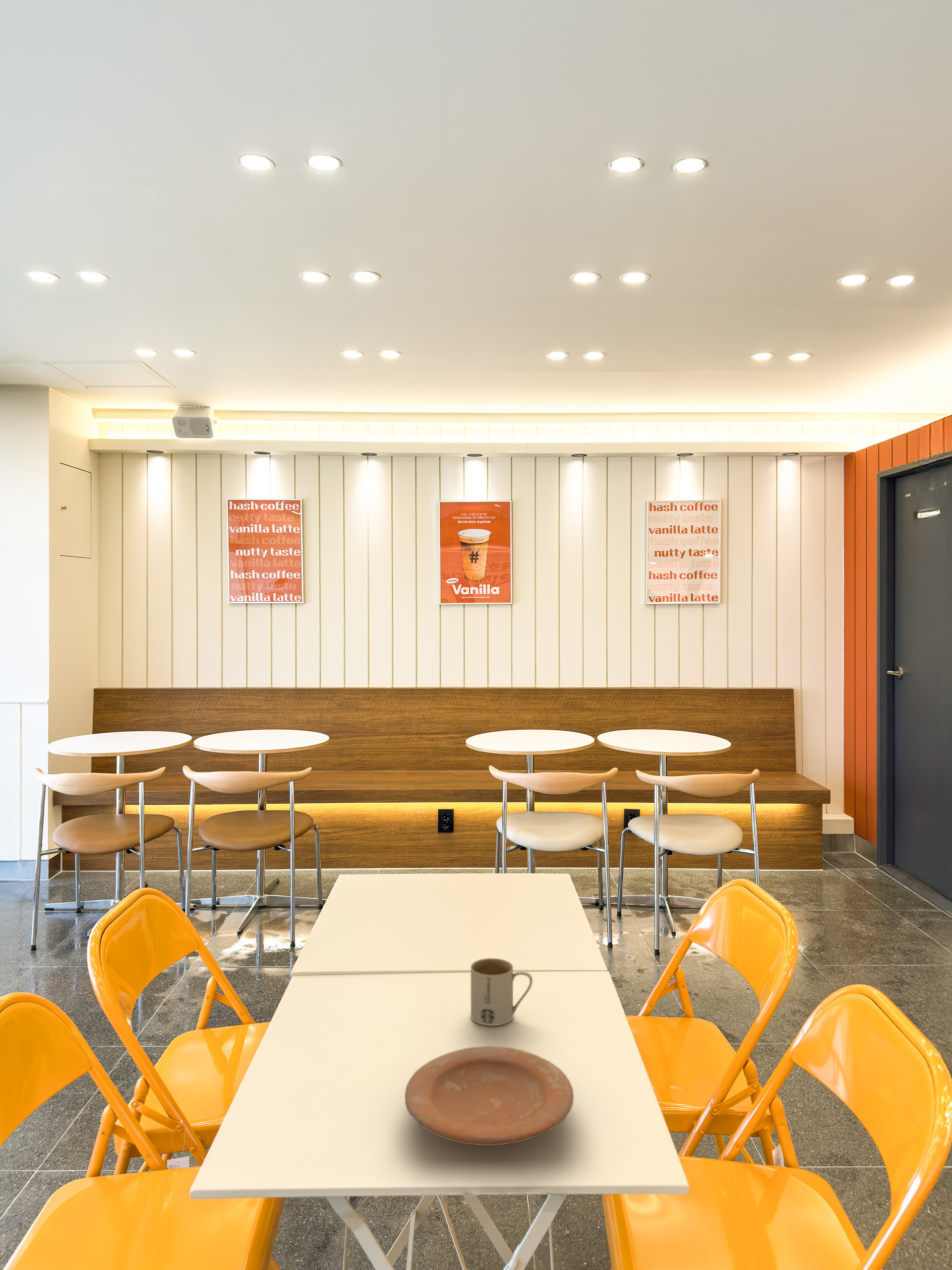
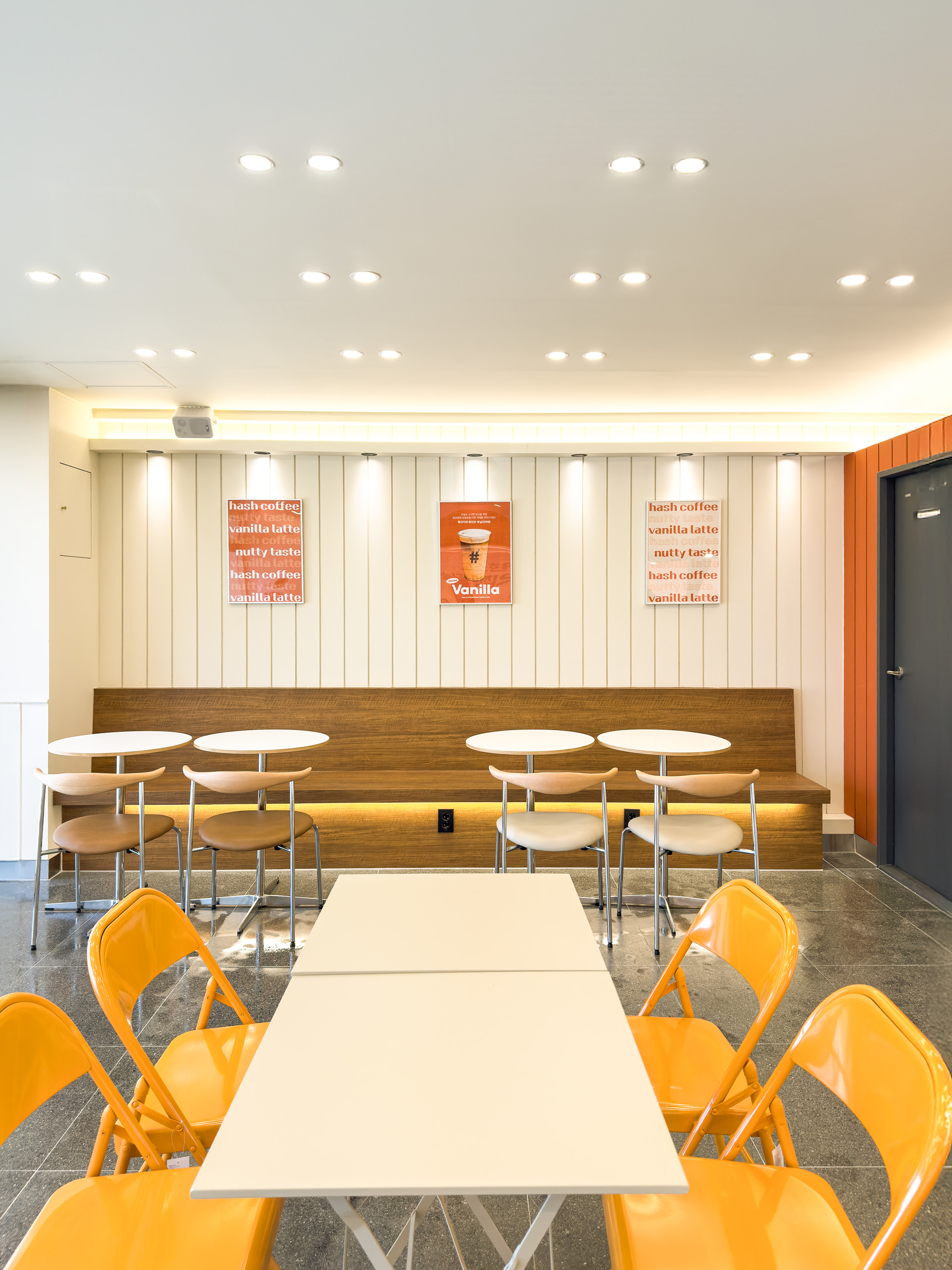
- mug (501, 992)
- plate (489, 1101)
